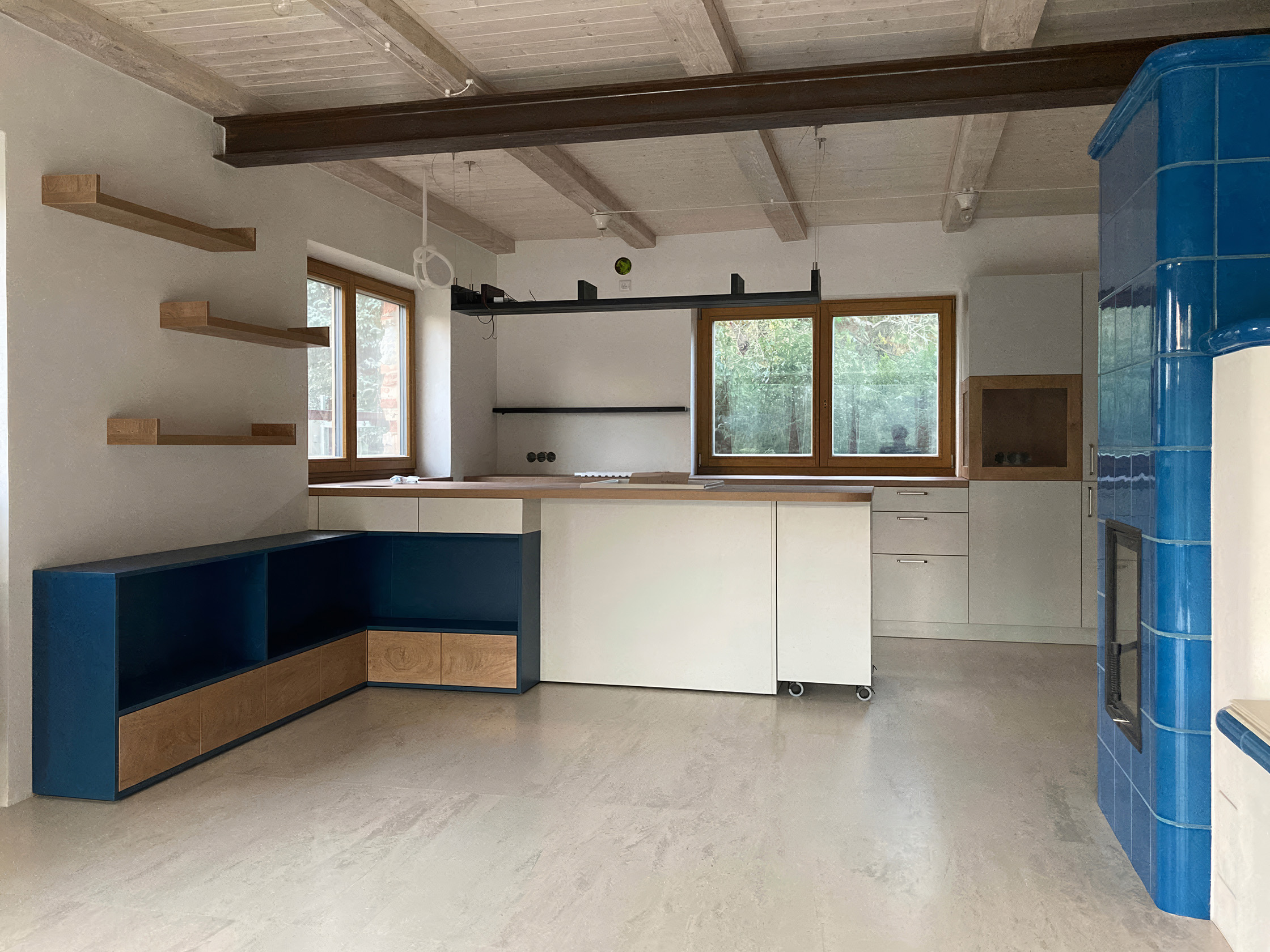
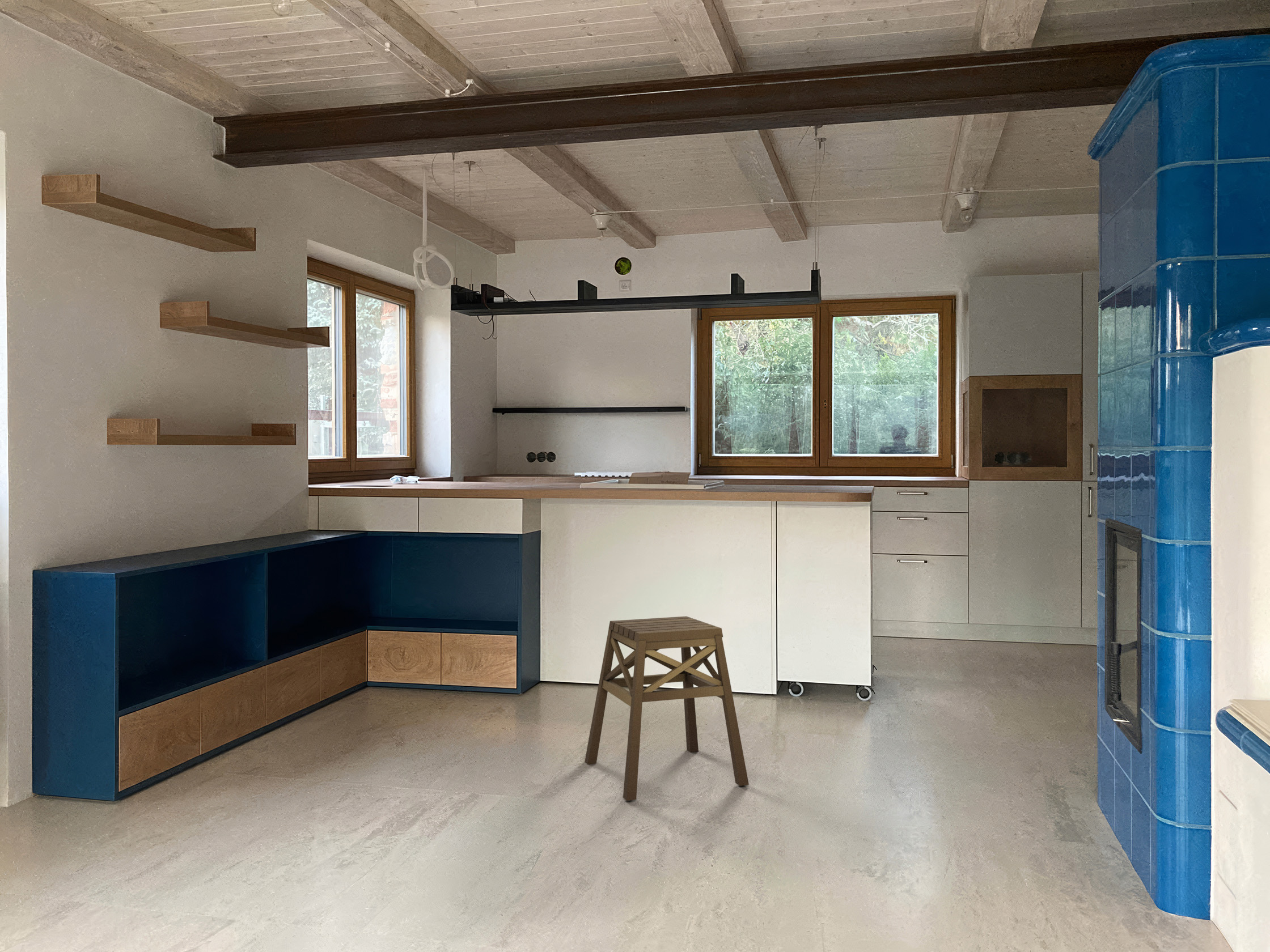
+ stool (663, 699)
